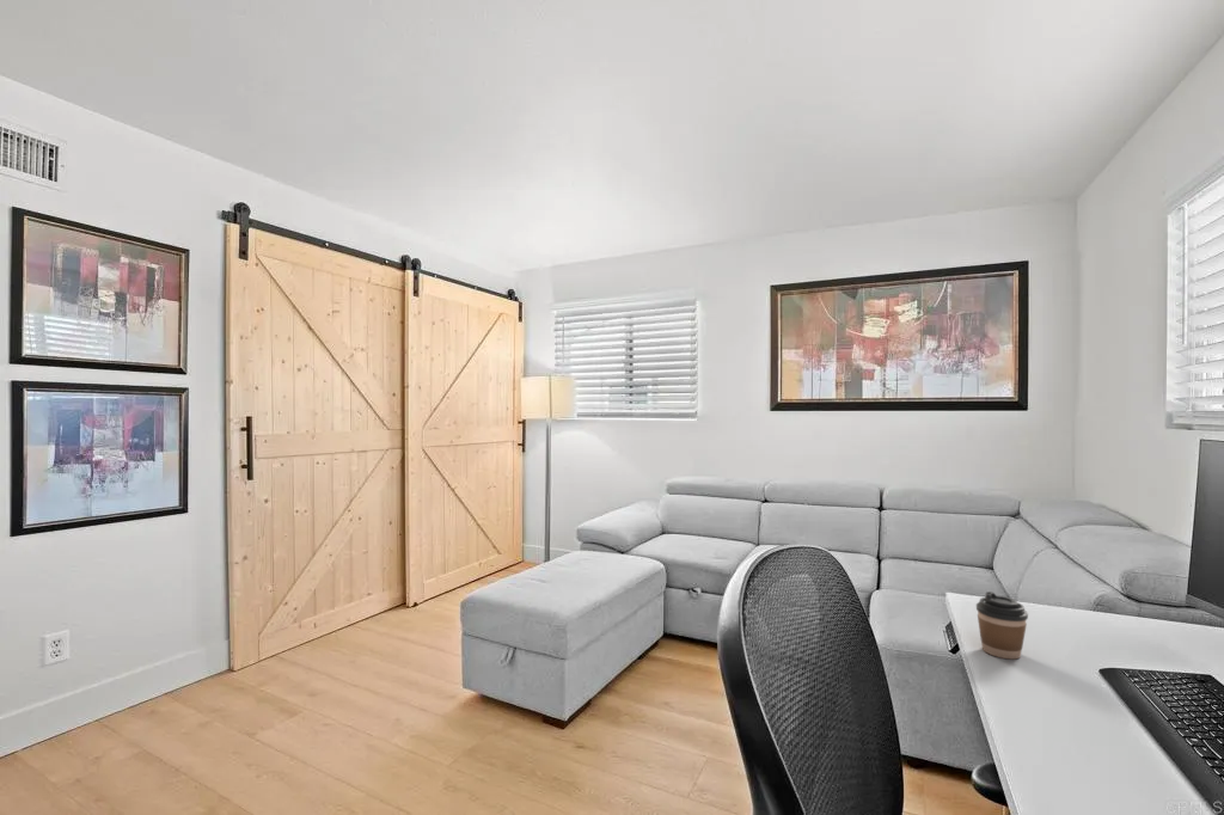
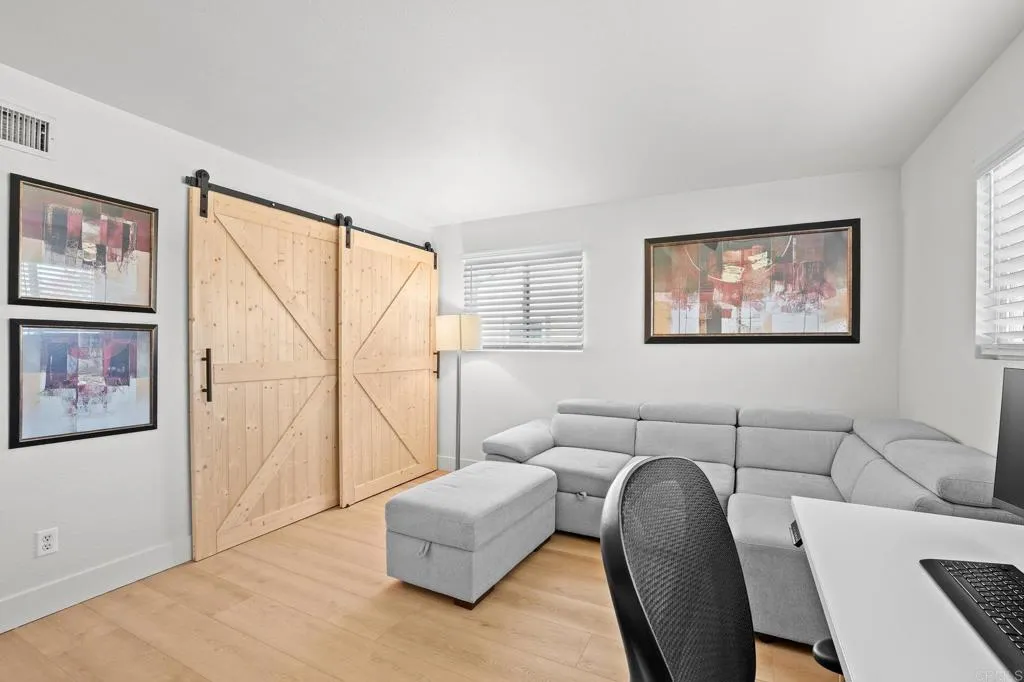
- coffee cup (1000, 624)
